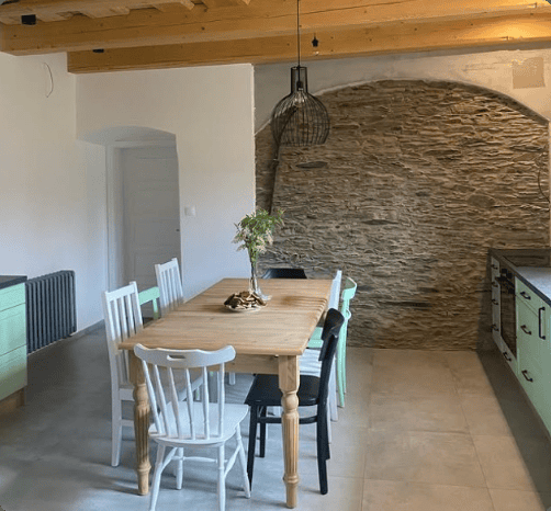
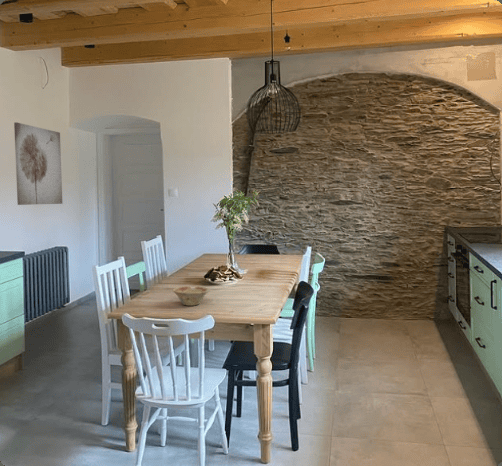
+ wall art (40, 166)
+ dish (191, 296)
